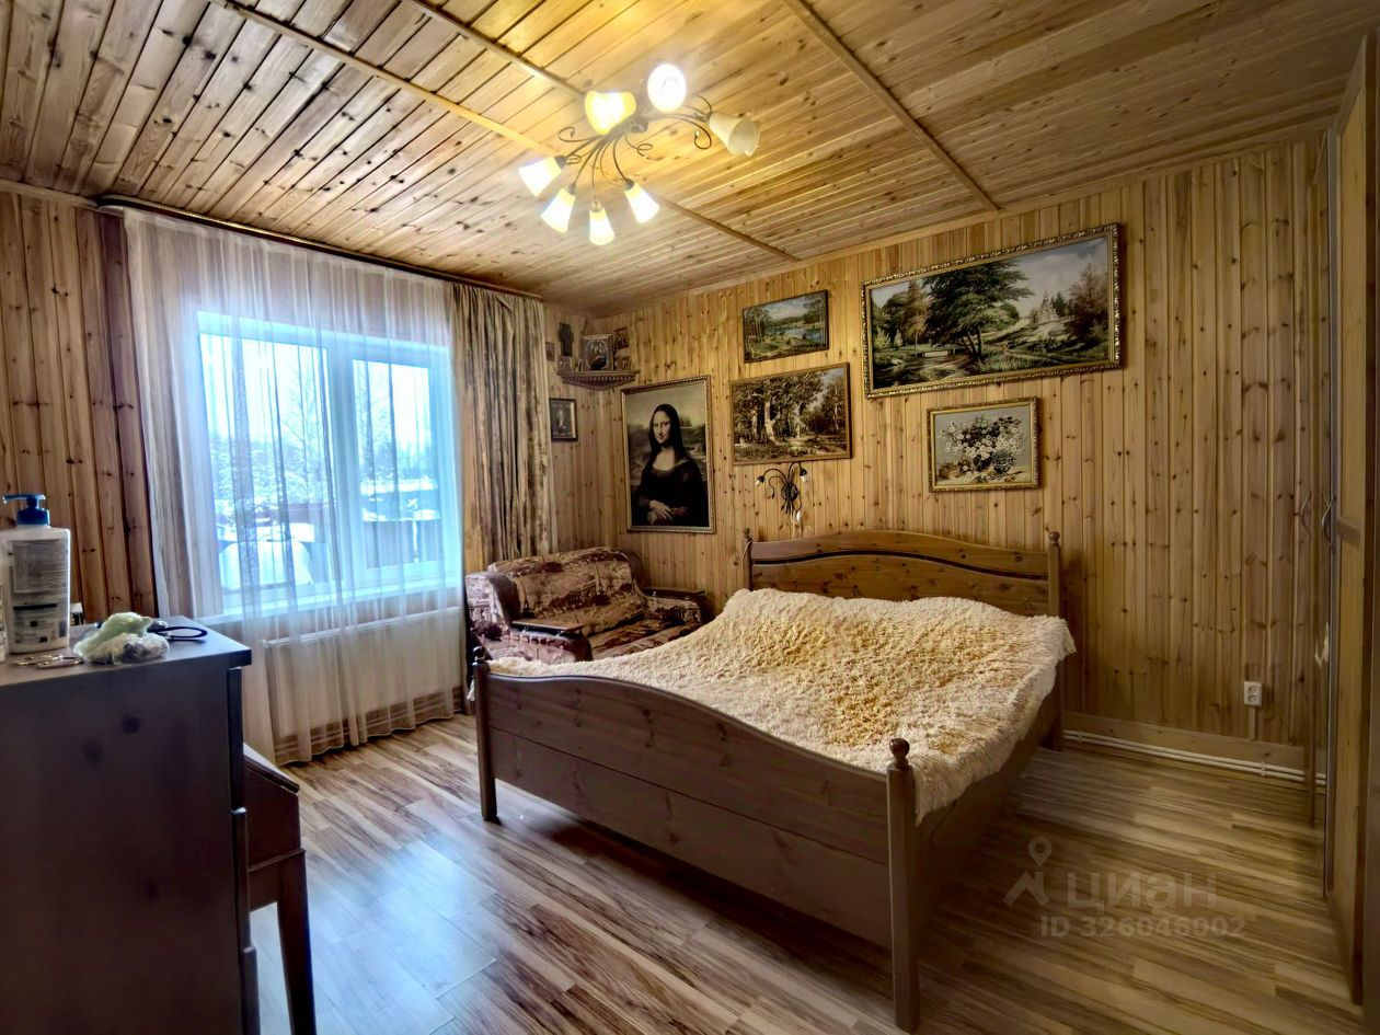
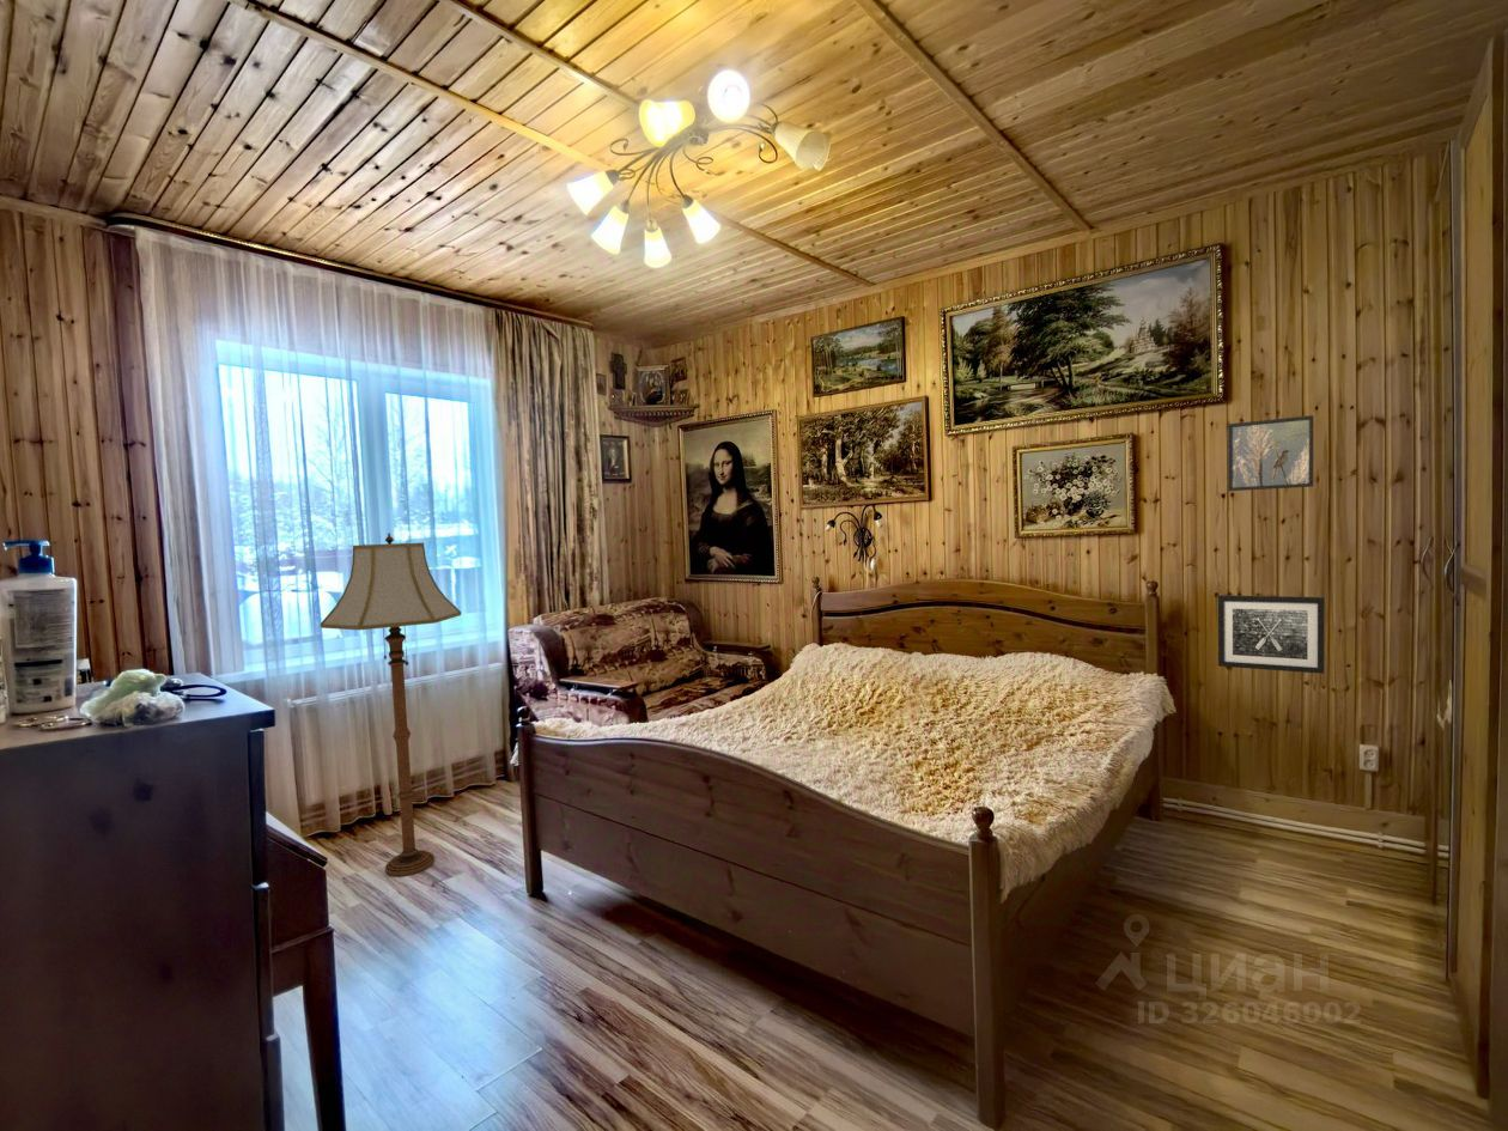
+ wall art (1269, 632)
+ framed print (1269, 454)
+ floor lamp (399, 700)
